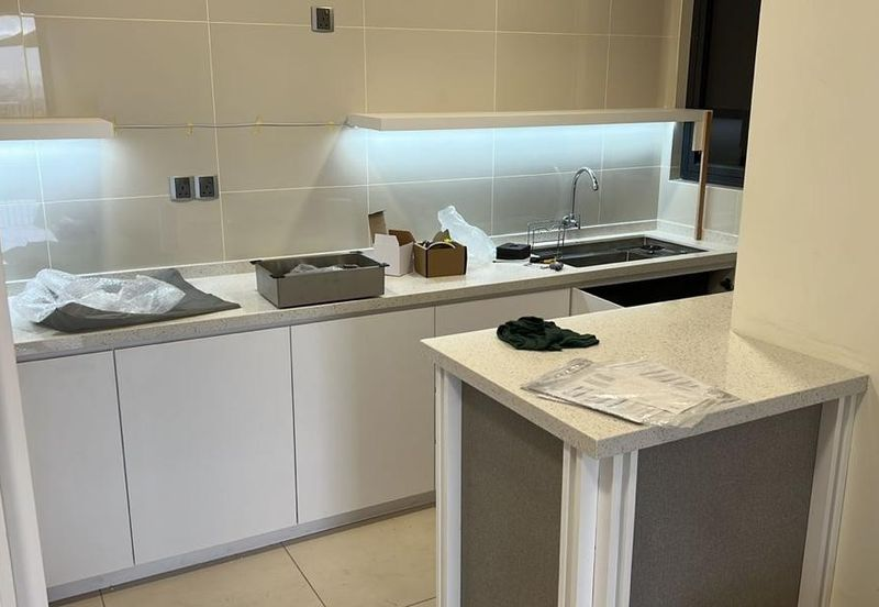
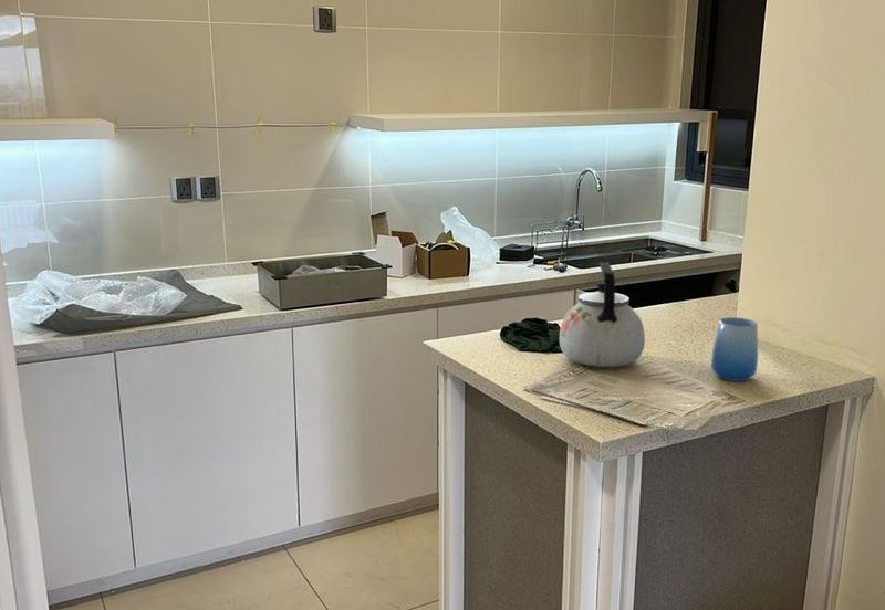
+ cup (735, 348)
+ kettle (602, 312)
